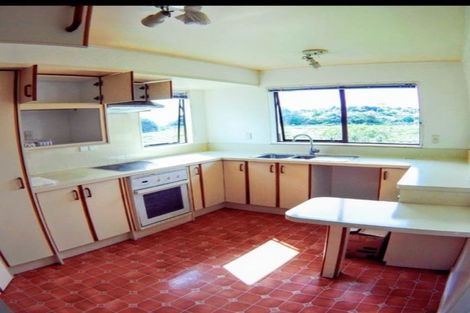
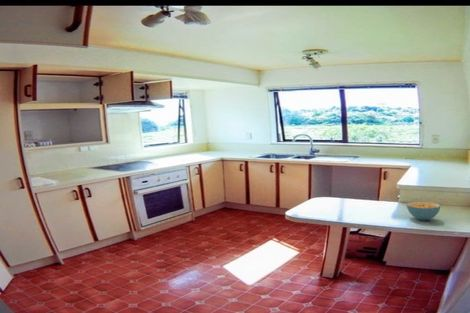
+ cereal bowl (423, 211)
